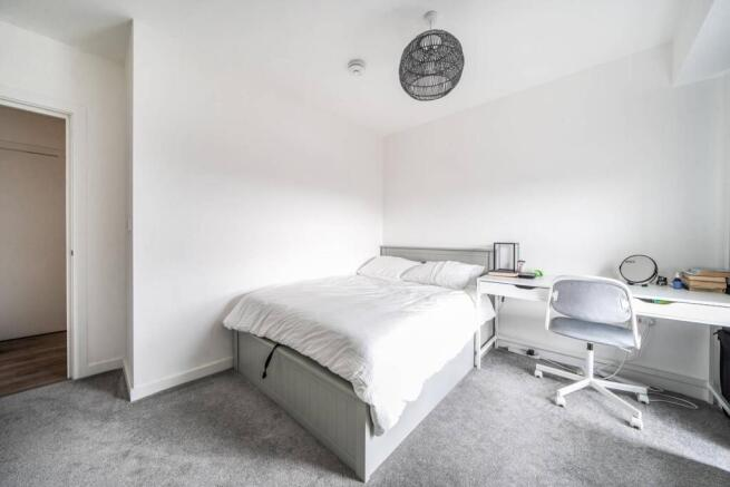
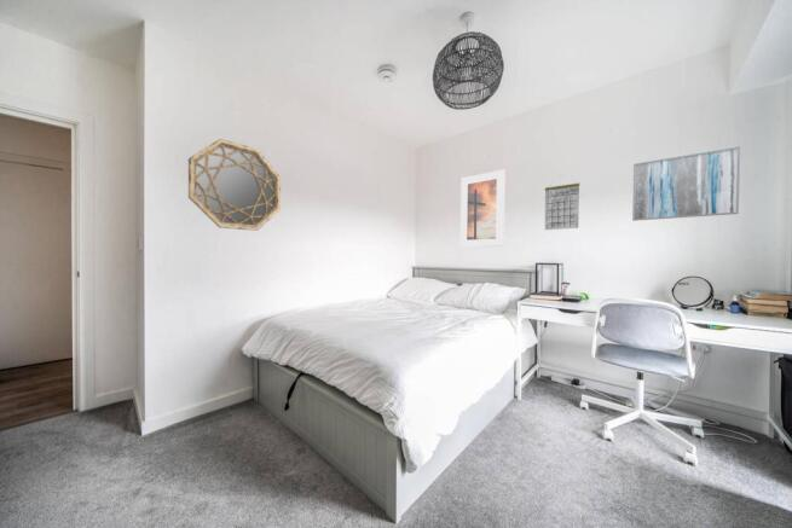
+ wall art (681, 186)
+ home mirror (238, 186)
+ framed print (481, 210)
+ calendar (561, 202)
